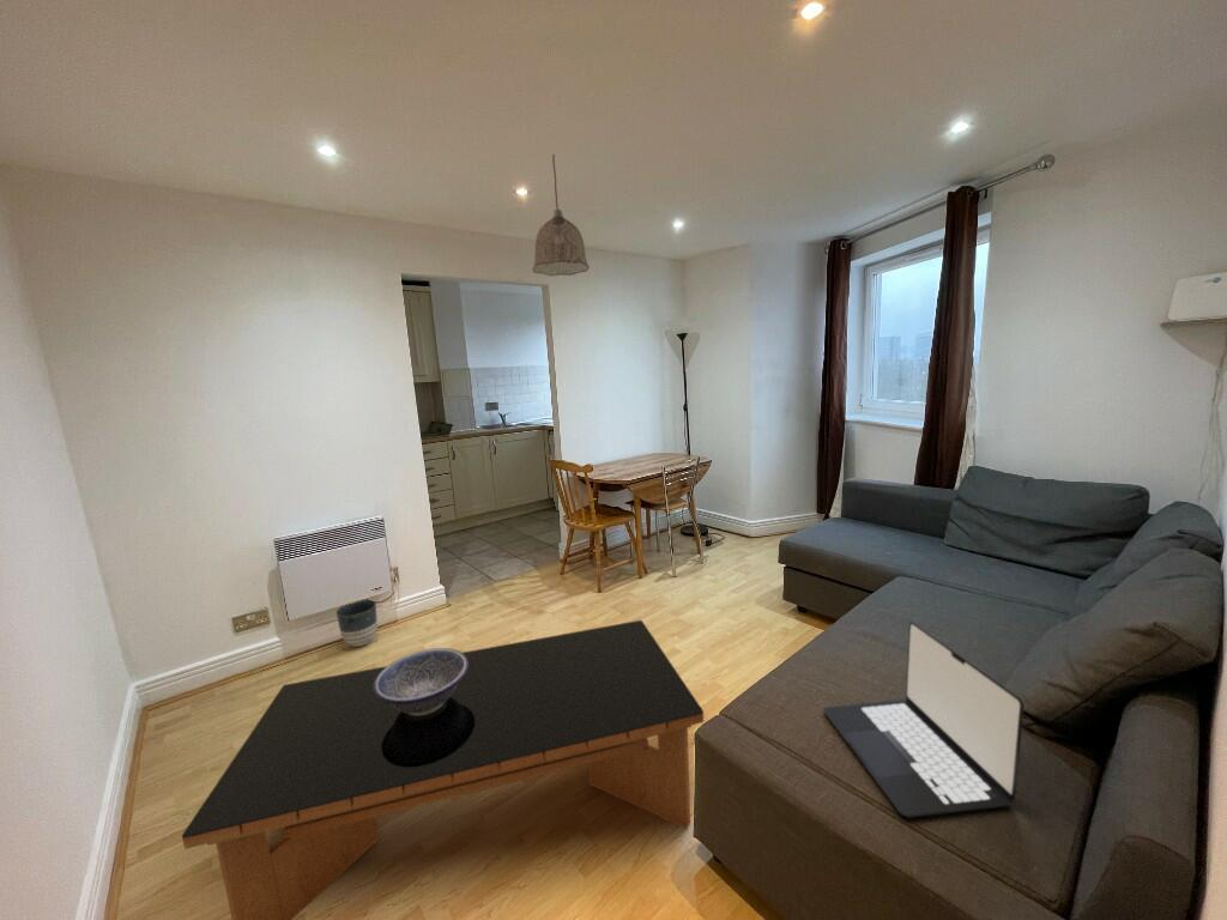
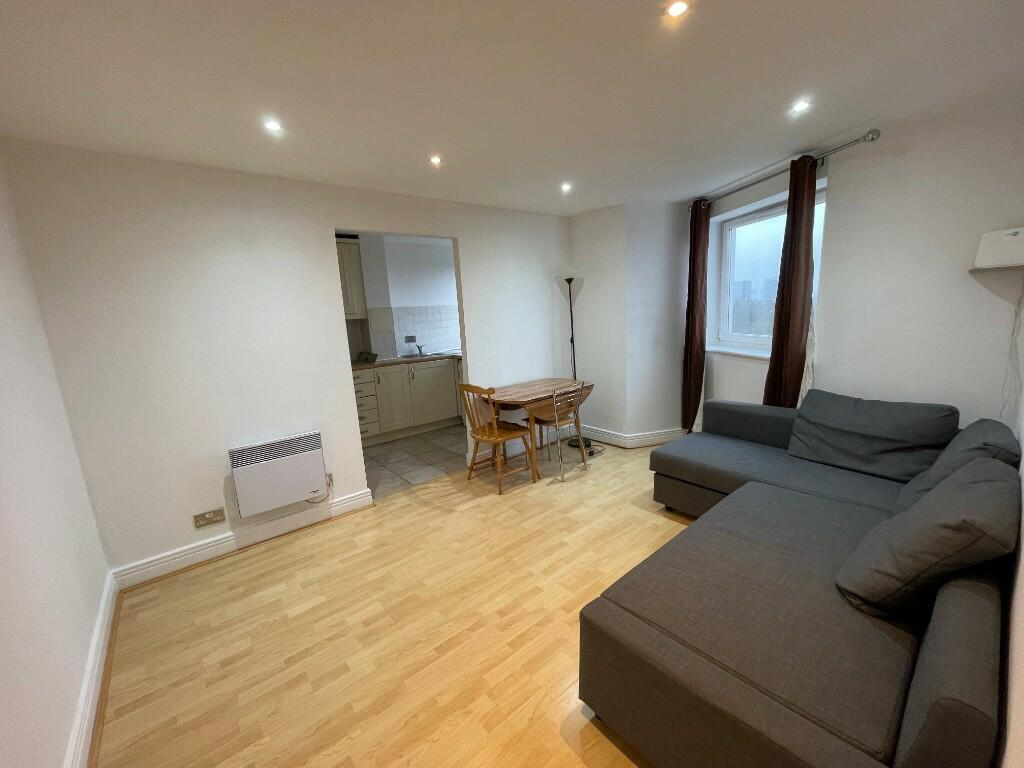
- coffee table (483, 755)
- planter (358, 625)
- laptop (907, 707)
- decorative bowl (423, 686)
- pendant lamp (557, 212)
